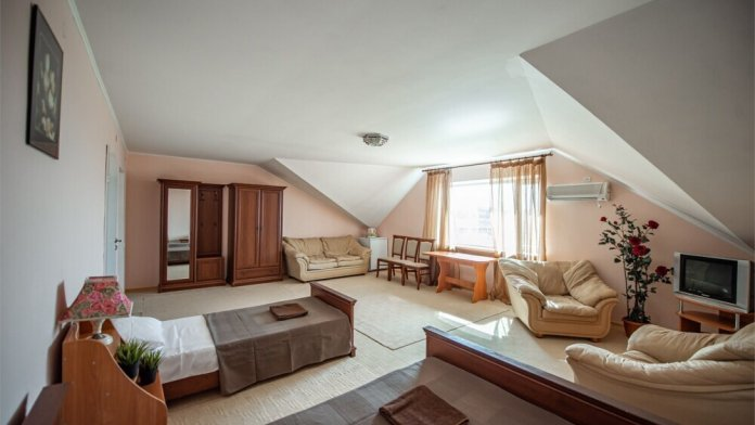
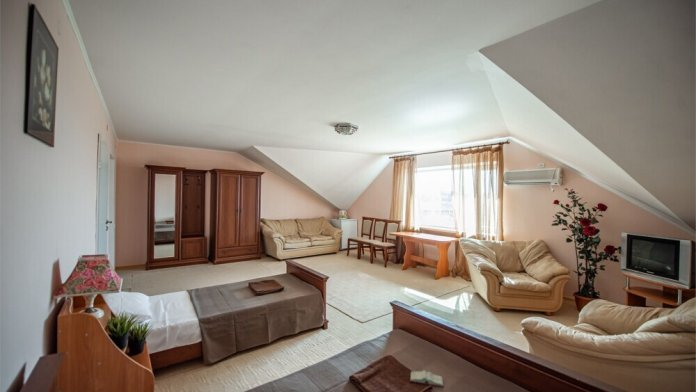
+ book (426, 376)
